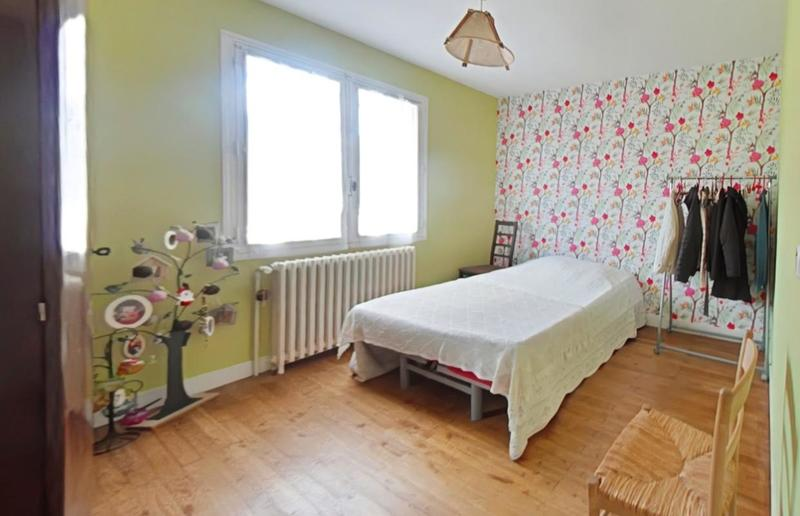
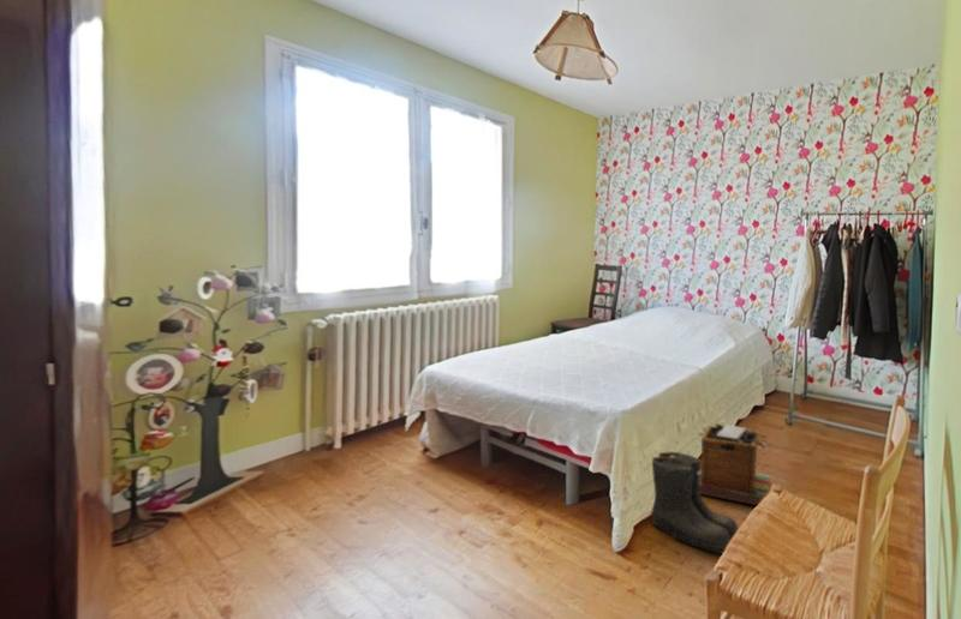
+ clothes hamper (733, 457)
+ boots (693, 497)
